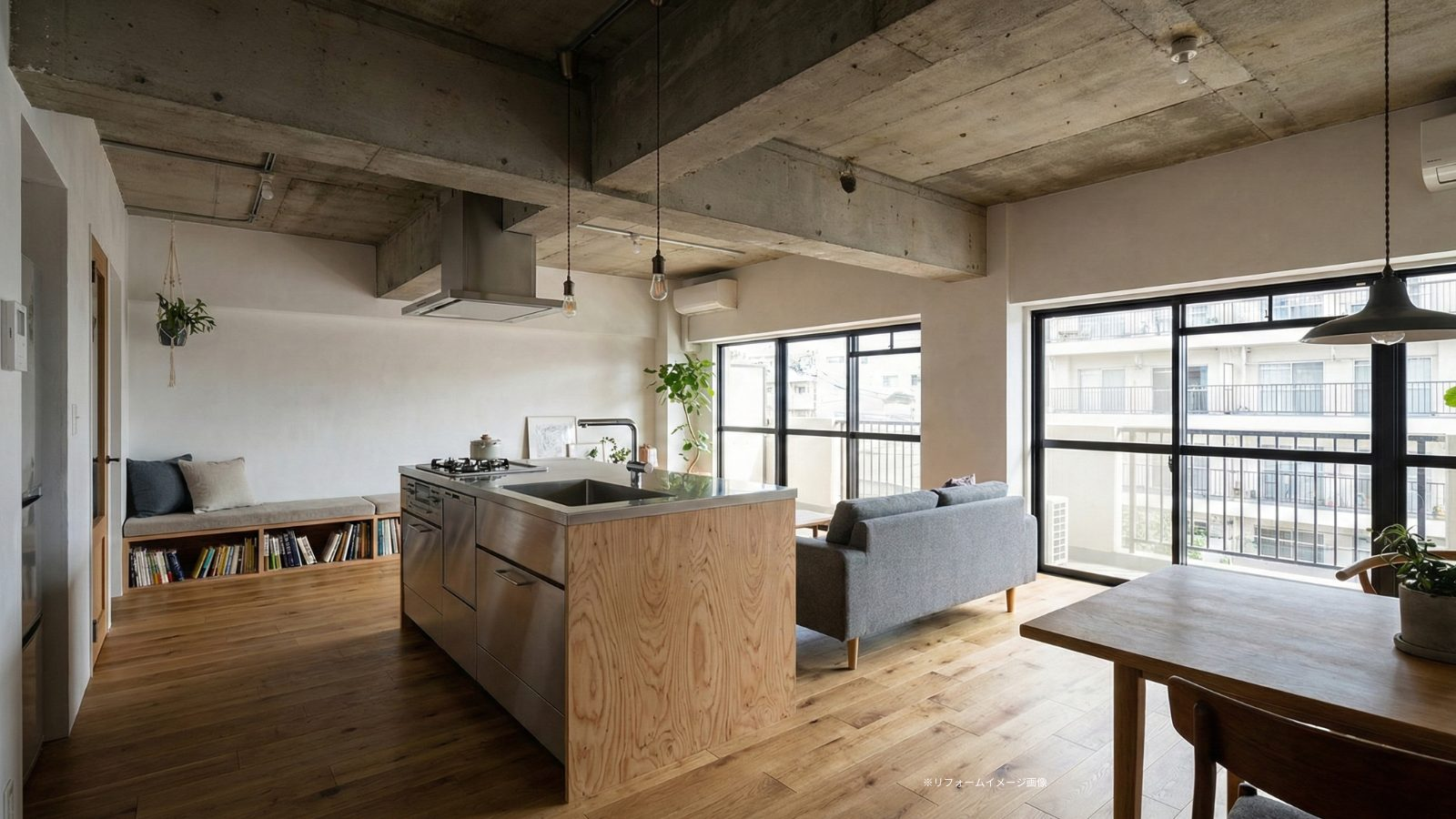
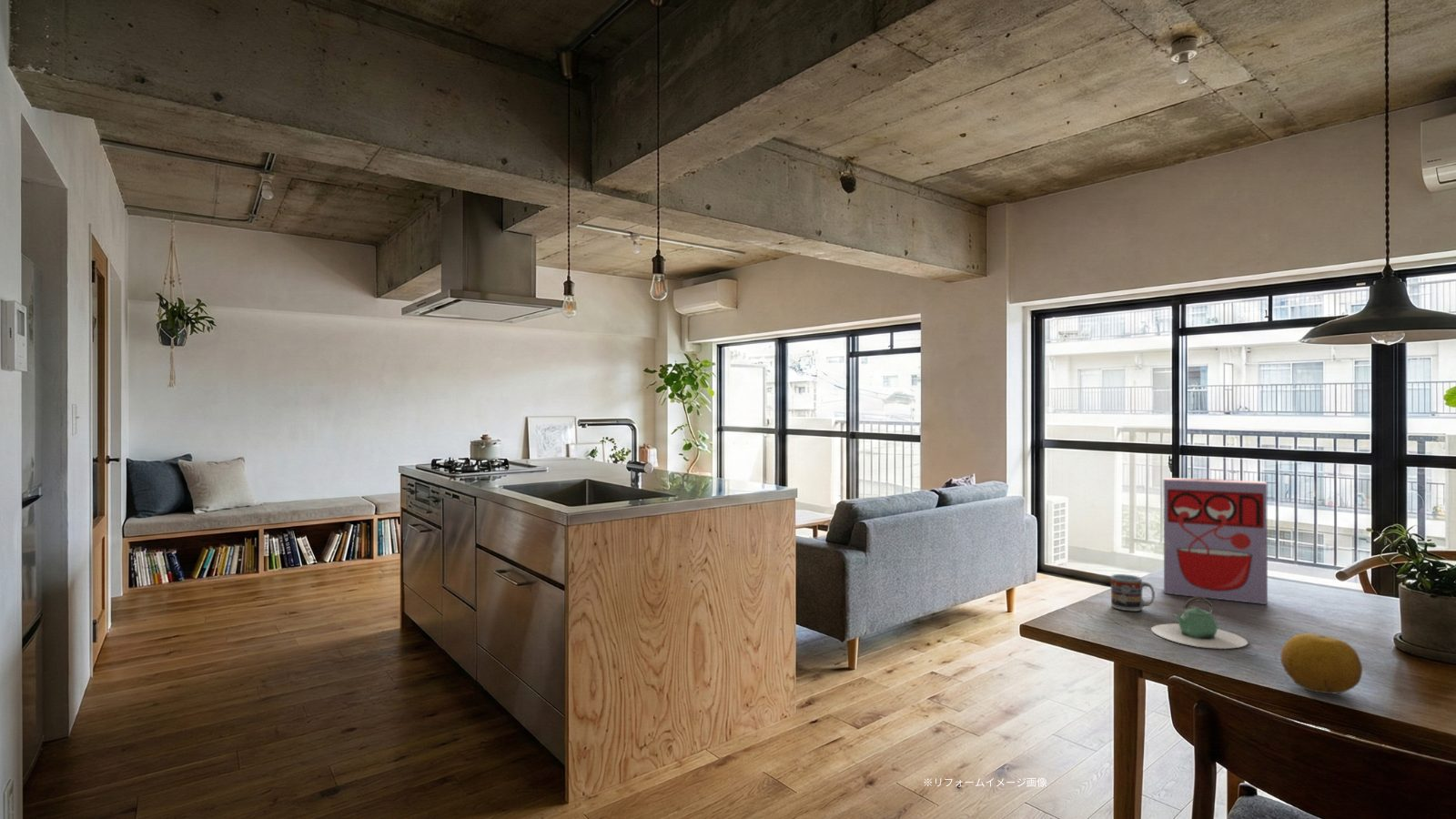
+ teapot (1198, 615)
+ cereal box (1213, 537)
+ fruit (1320, 662)
+ cup (1132, 592)
